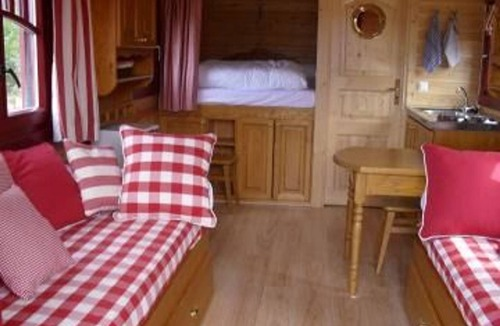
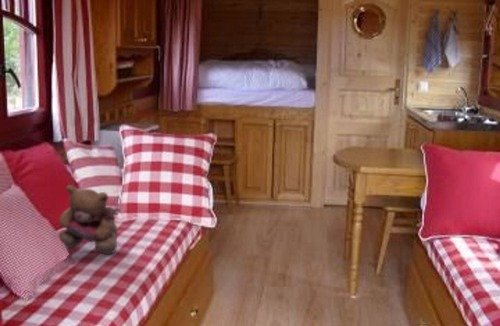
+ teddy bear (88, 216)
